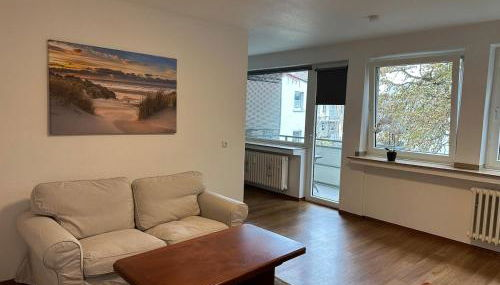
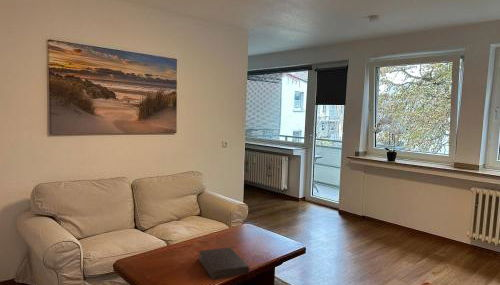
+ book (222, 261)
